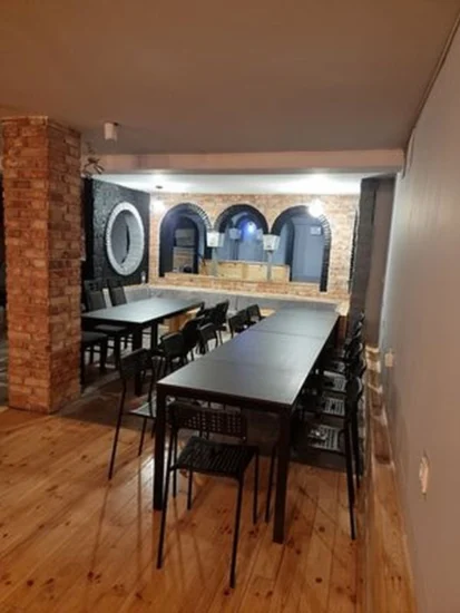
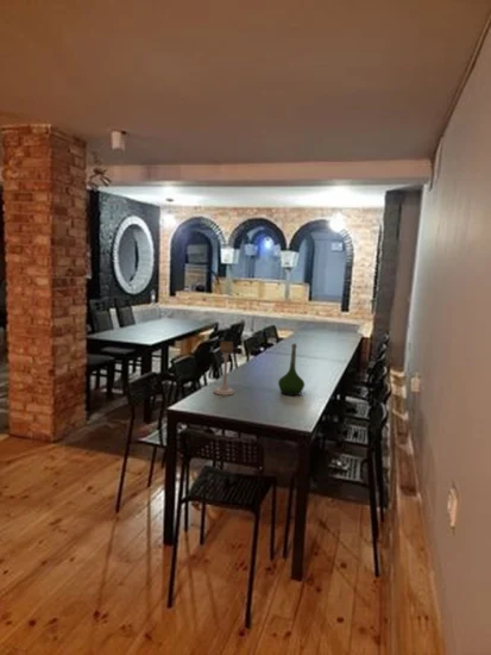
+ vase (292, 368)
+ candle holder (225, 367)
